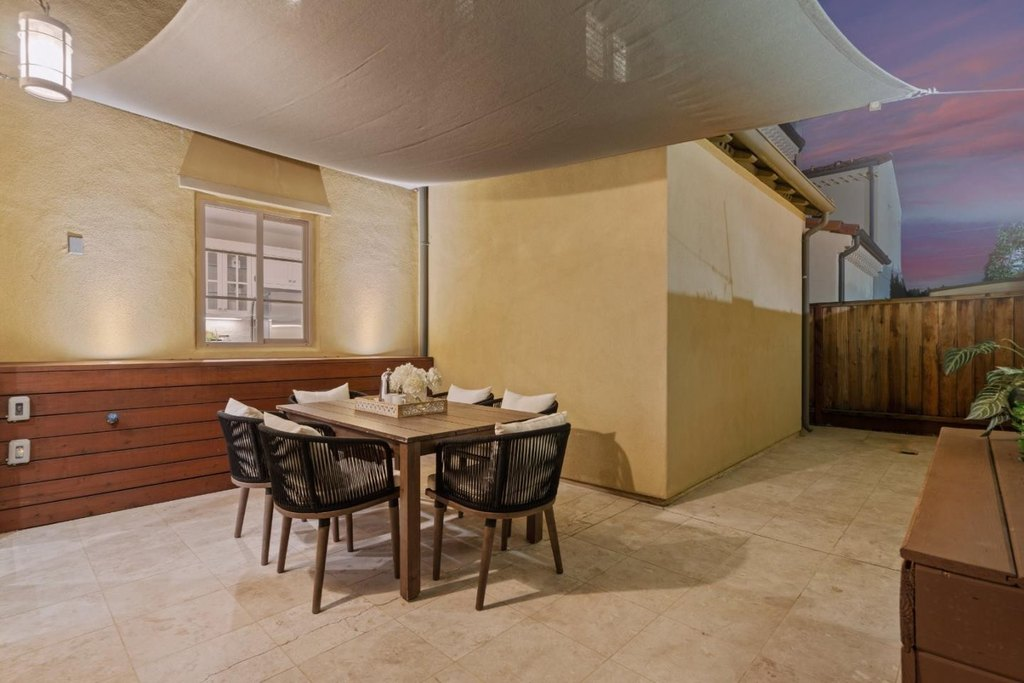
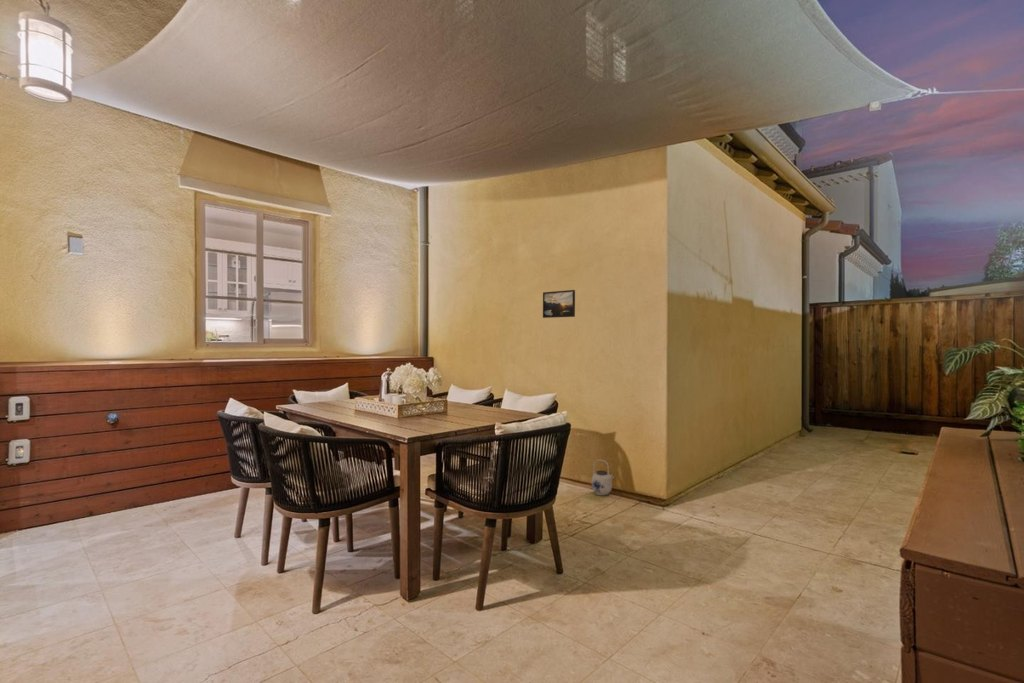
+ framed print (558, 304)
+ teapot (603, 476)
